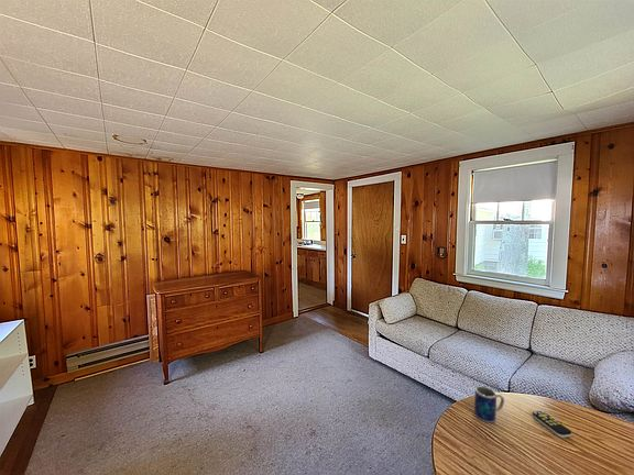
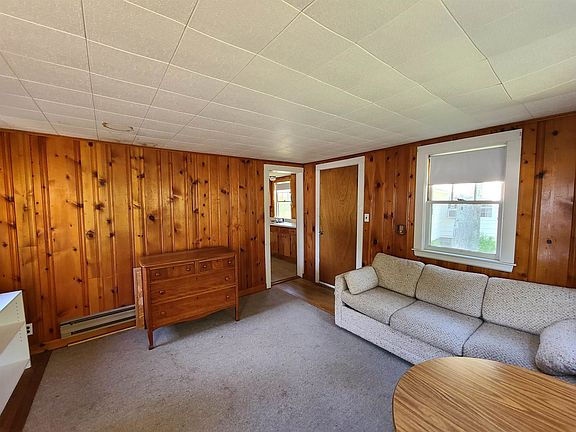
- remote control (550, 423)
- mug (489, 404)
